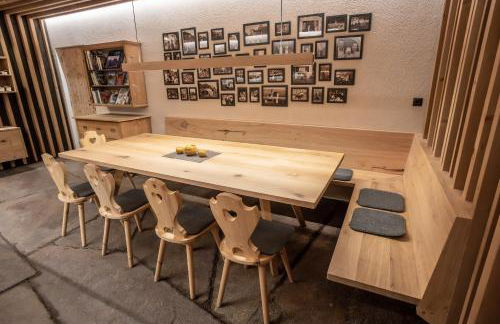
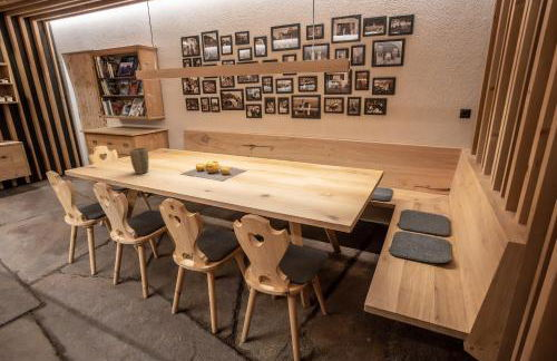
+ plant pot (139, 160)
